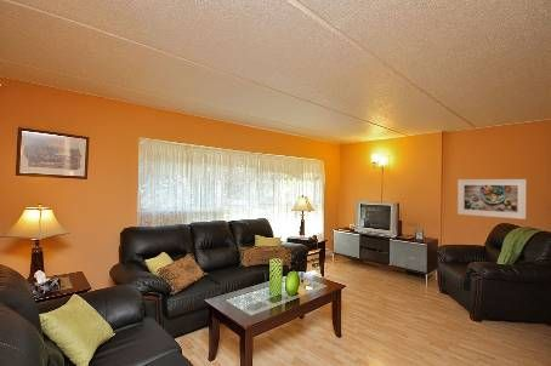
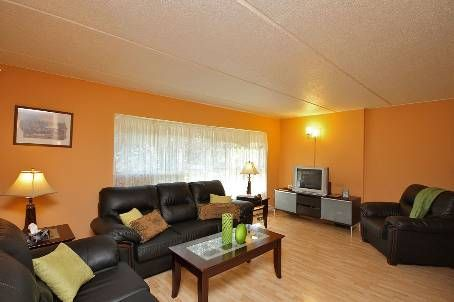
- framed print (489, 198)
